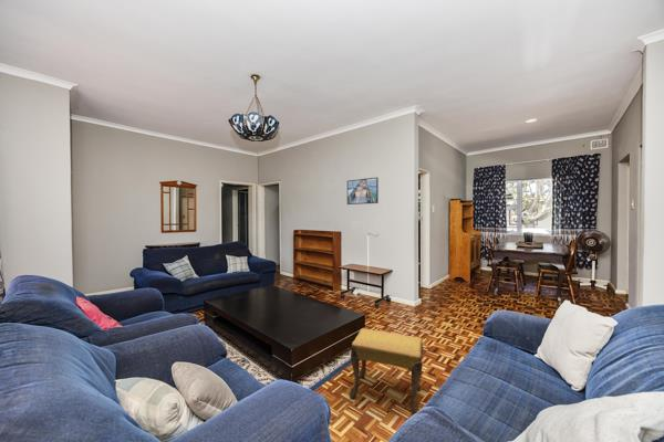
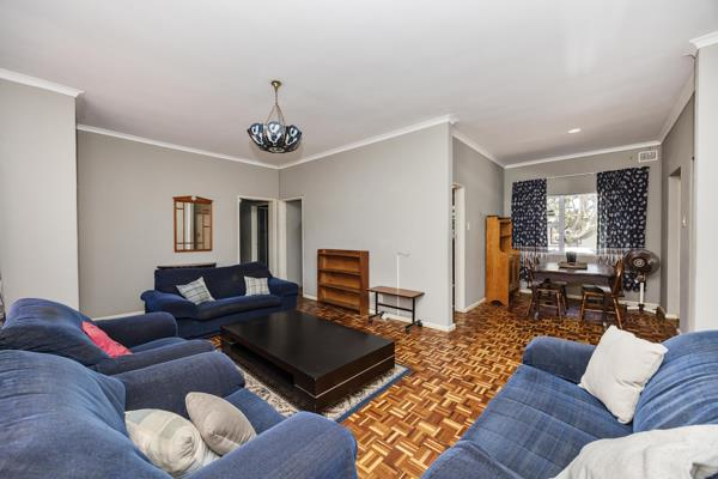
- footstool (386, 364)
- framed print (362, 191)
